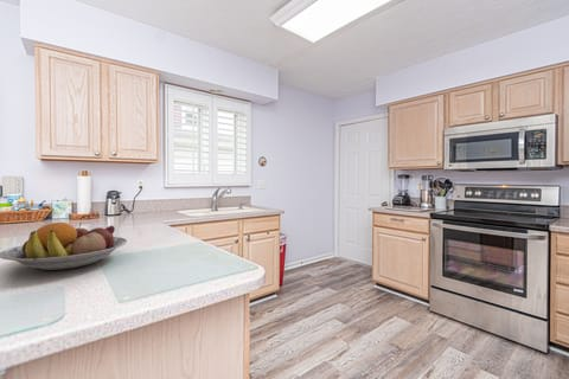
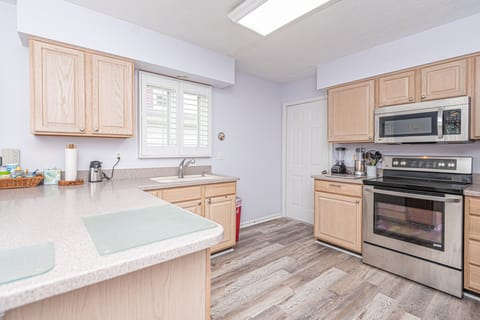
- fruit bowl (70, 242)
